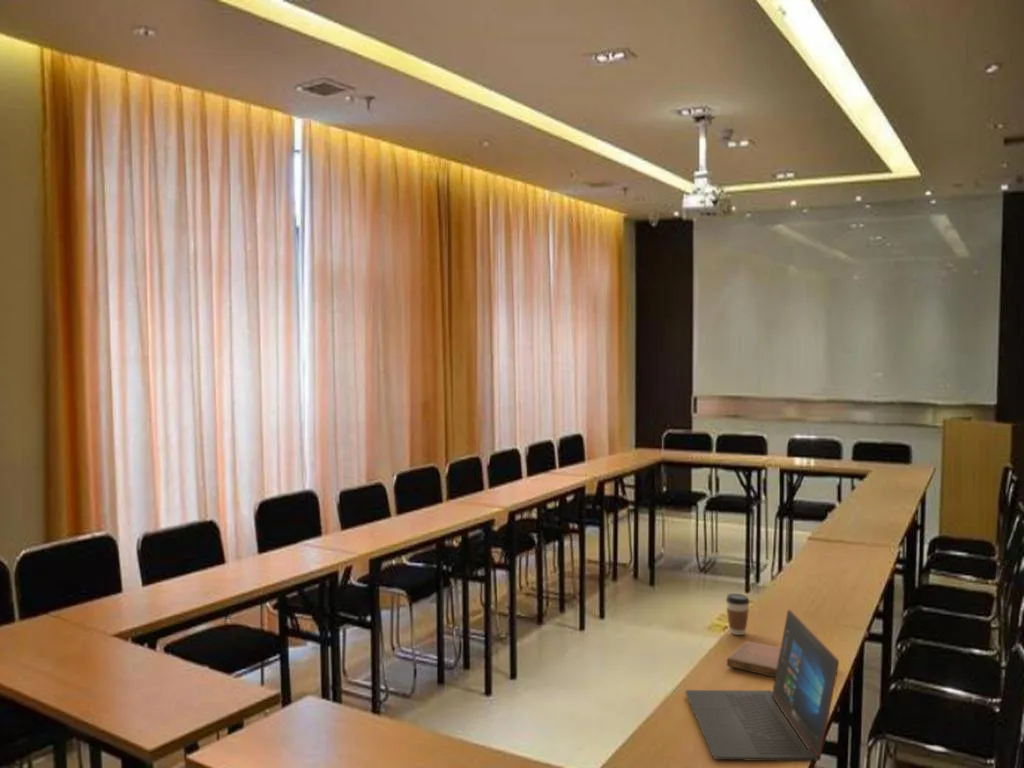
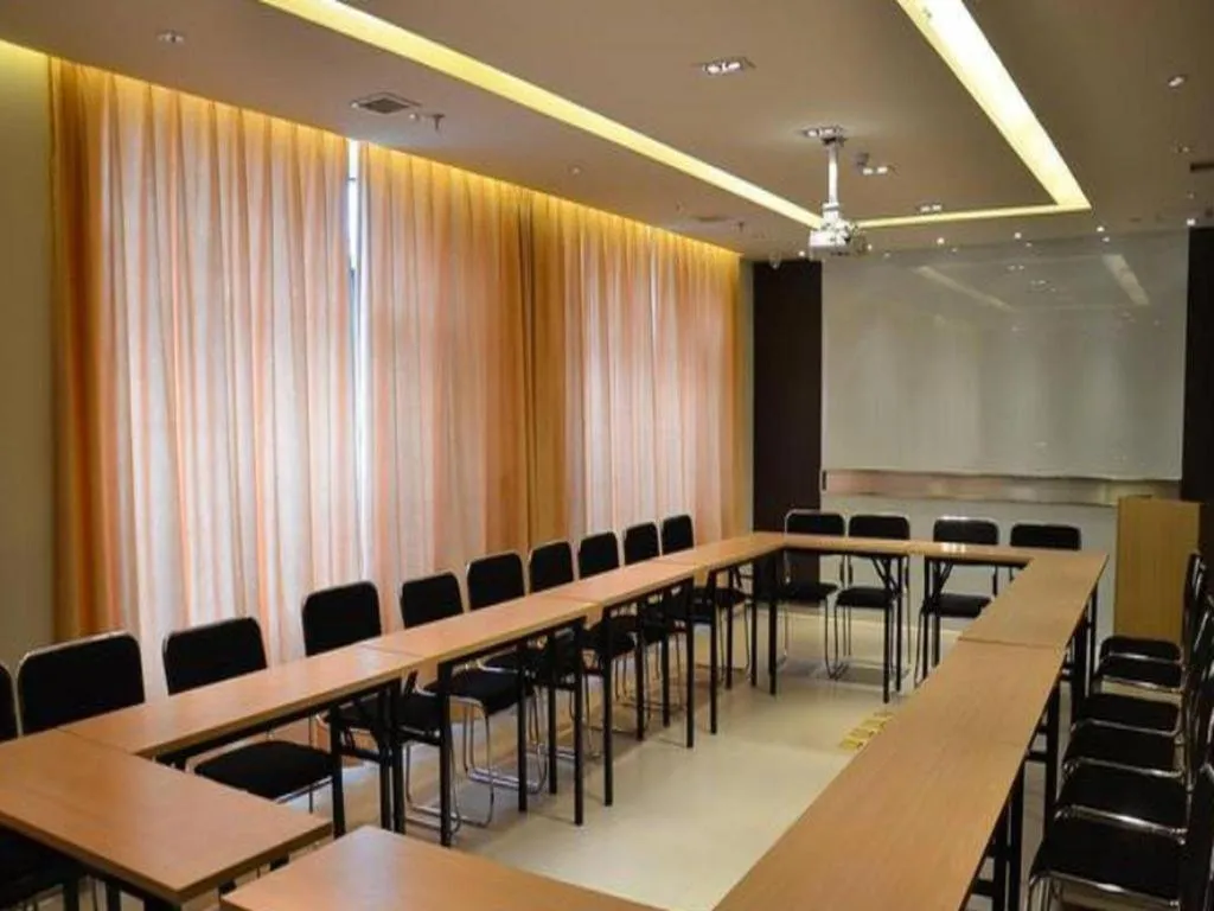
- notebook (777, 662)
- laptop (754, 690)
- coffee cup (737, 614)
